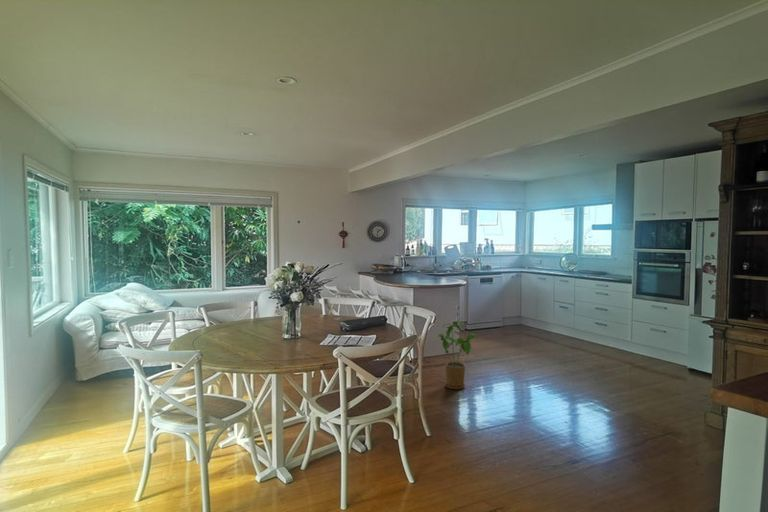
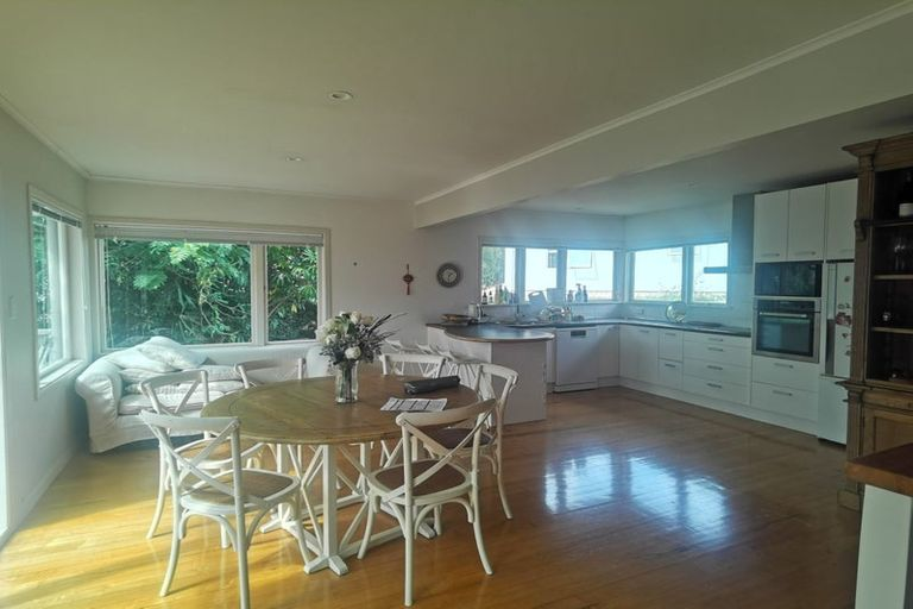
- house plant (458, 354)
